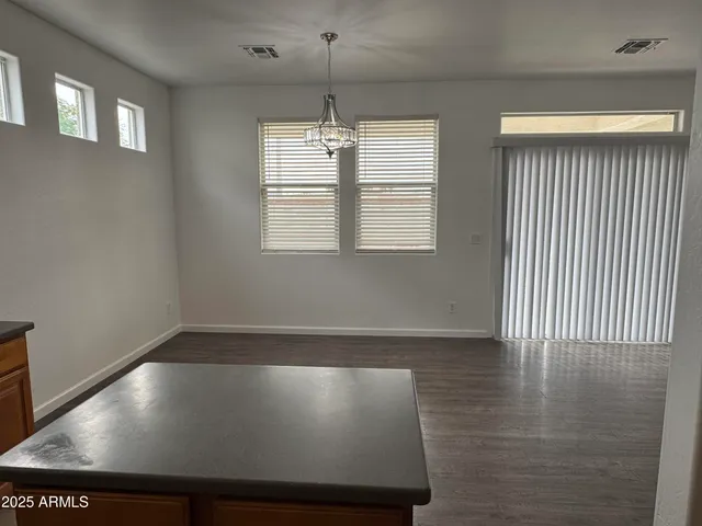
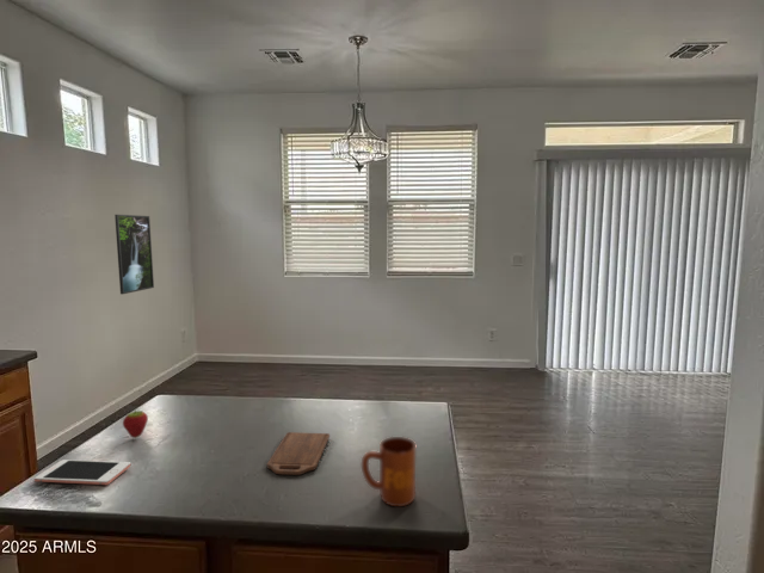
+ mug (388, 470)
+ fruit (135, 424)
+ cutting board (298, 451)
+ cell phone (84, 472)
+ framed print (135, 253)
